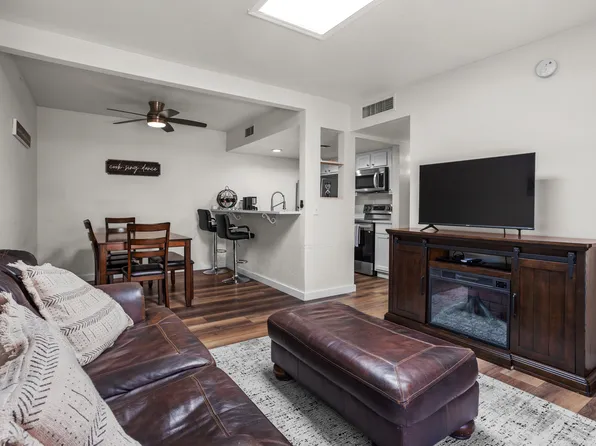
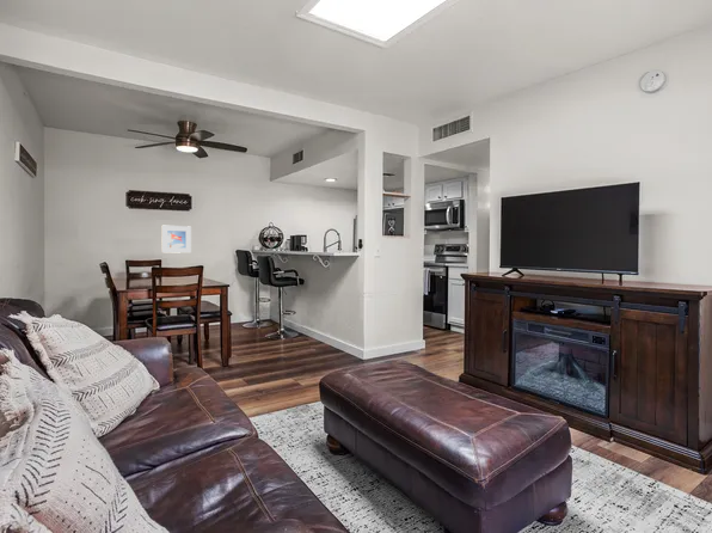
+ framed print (176, 239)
